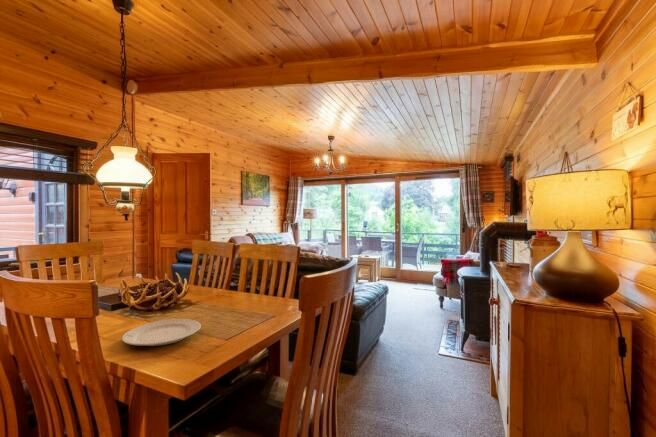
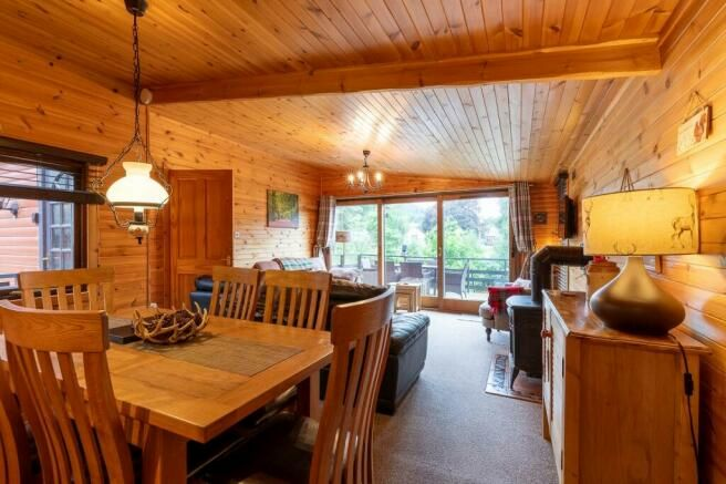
- chinaware (163, 333)
